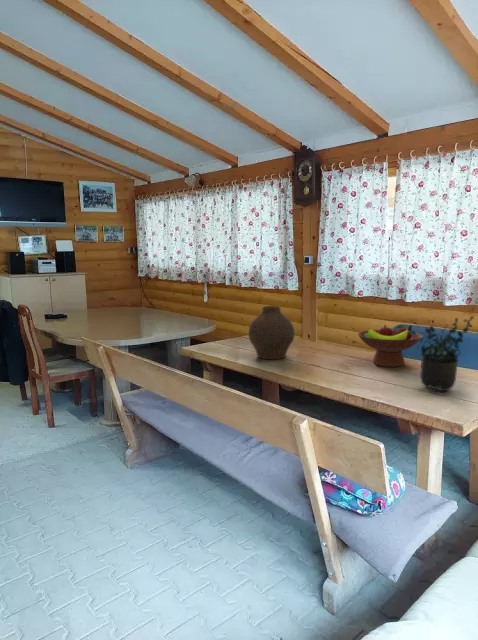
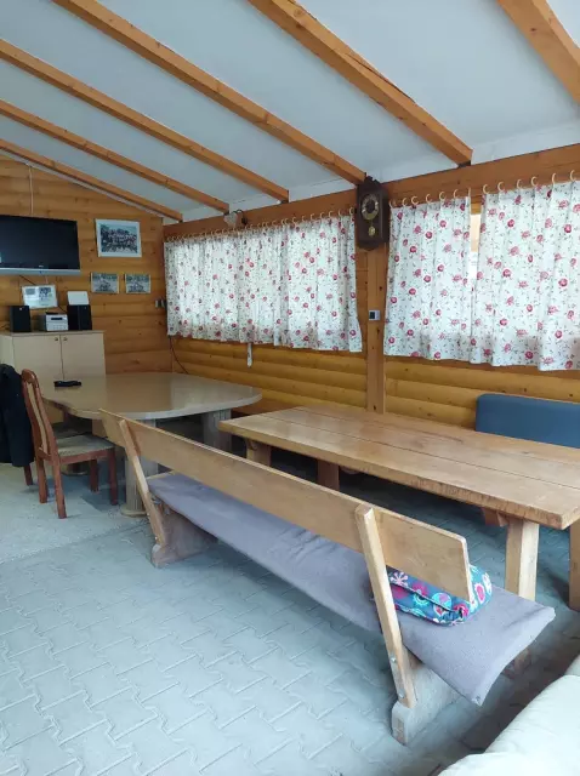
- vase (271, 331)
- fruit bowl (389, 343)
- potted plant (444, 349)
